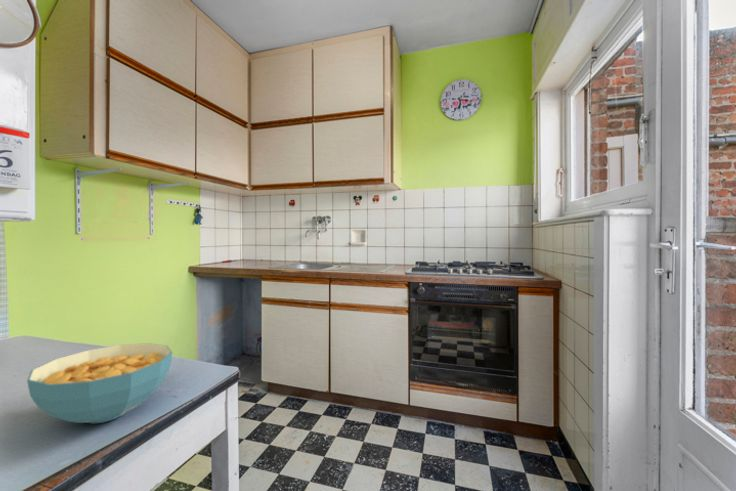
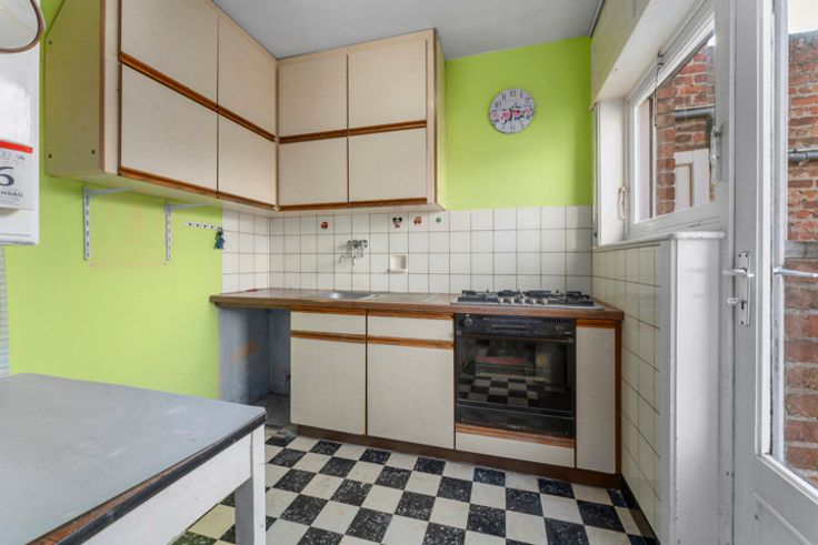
- cereal bowl (107, 387)
